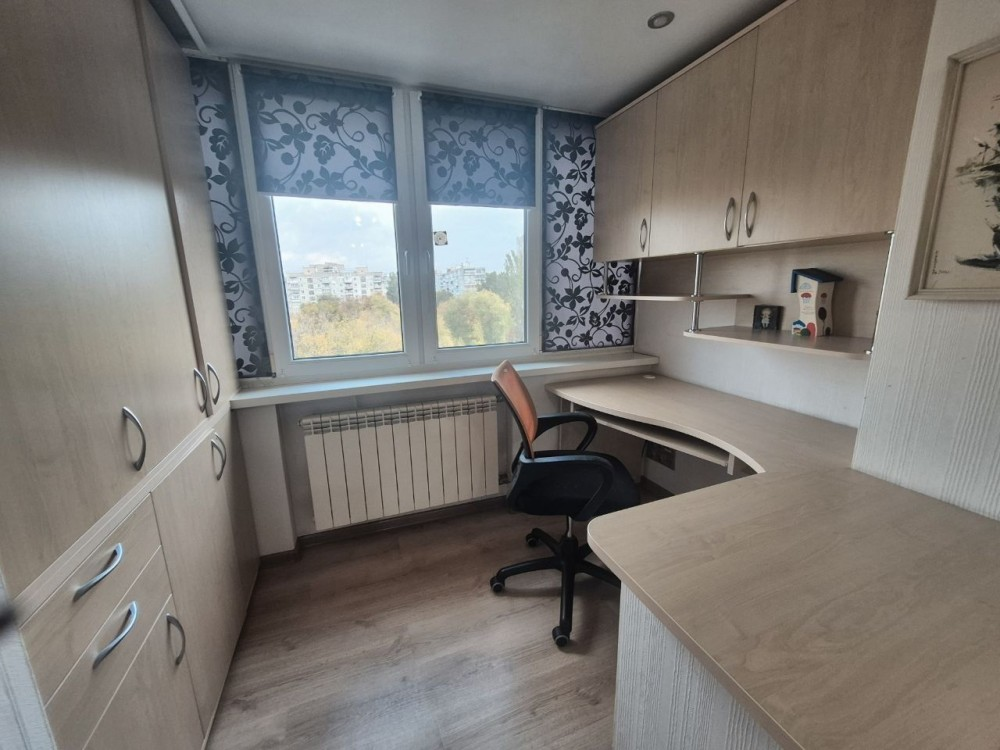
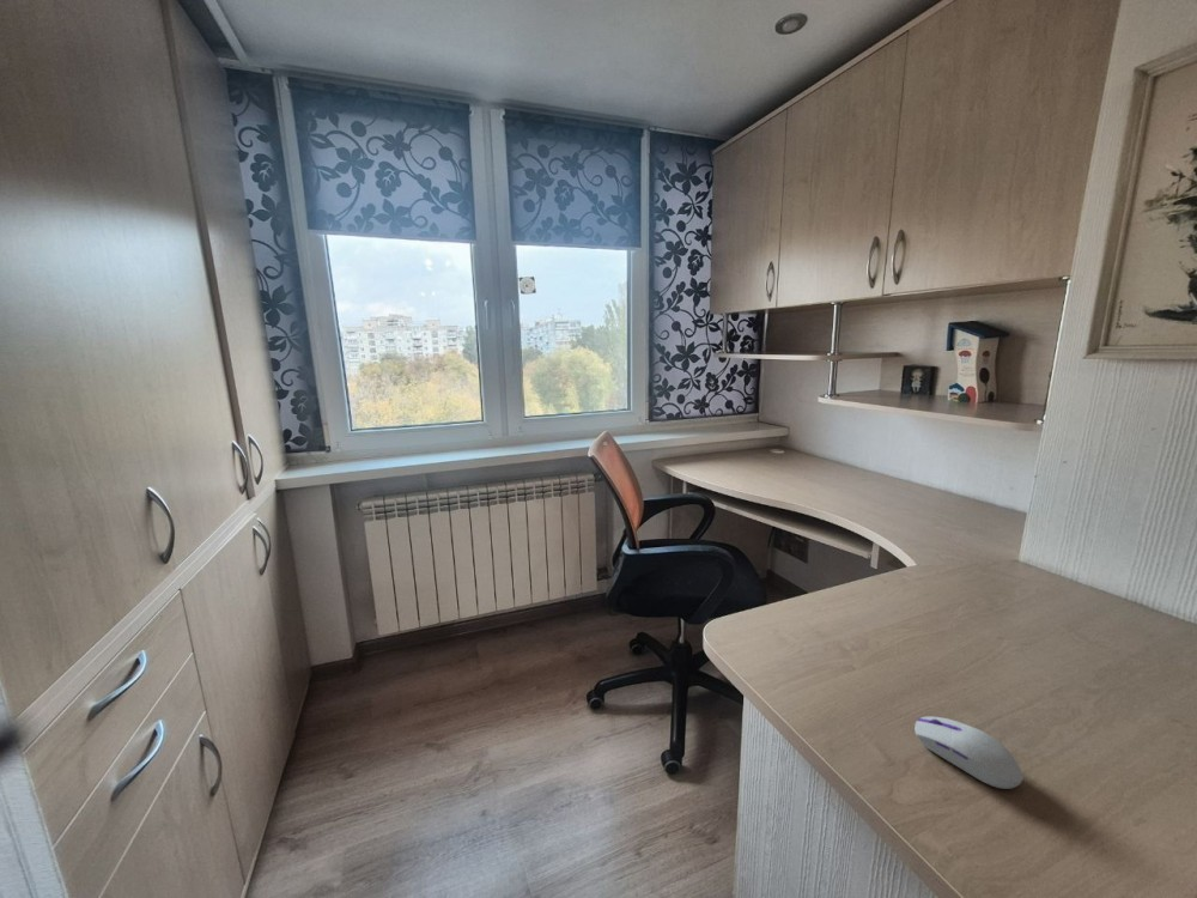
+ computer mouse (966, 744)
